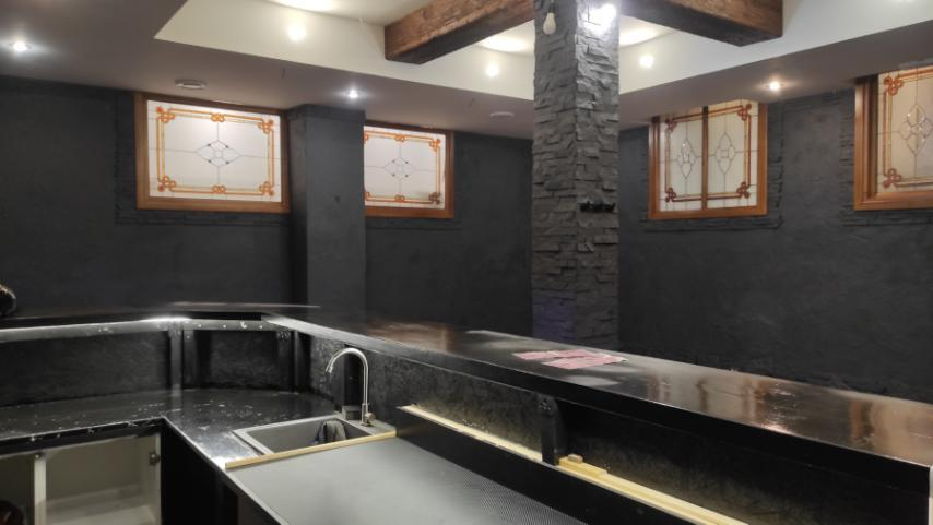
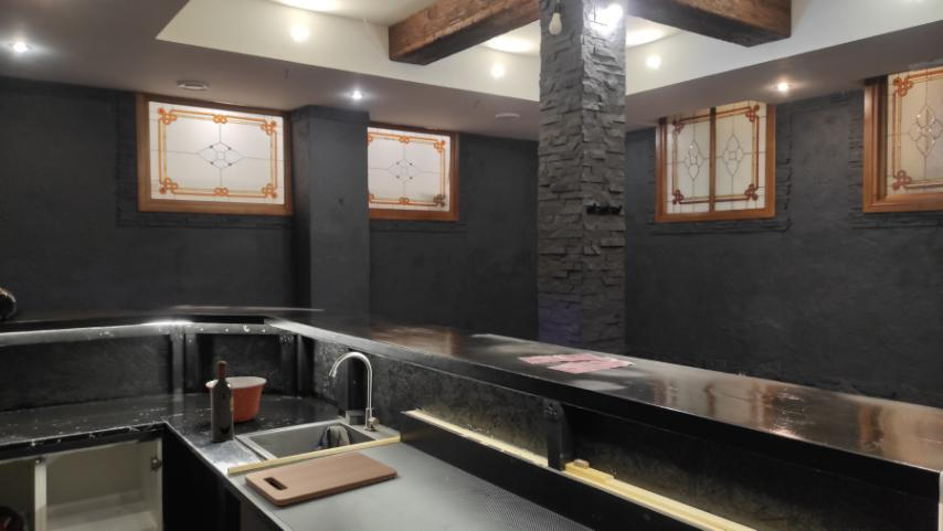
+ wine bottle (222, 400)
+ cutting board (321, 476)
+ mixing bowl (236, 400)
